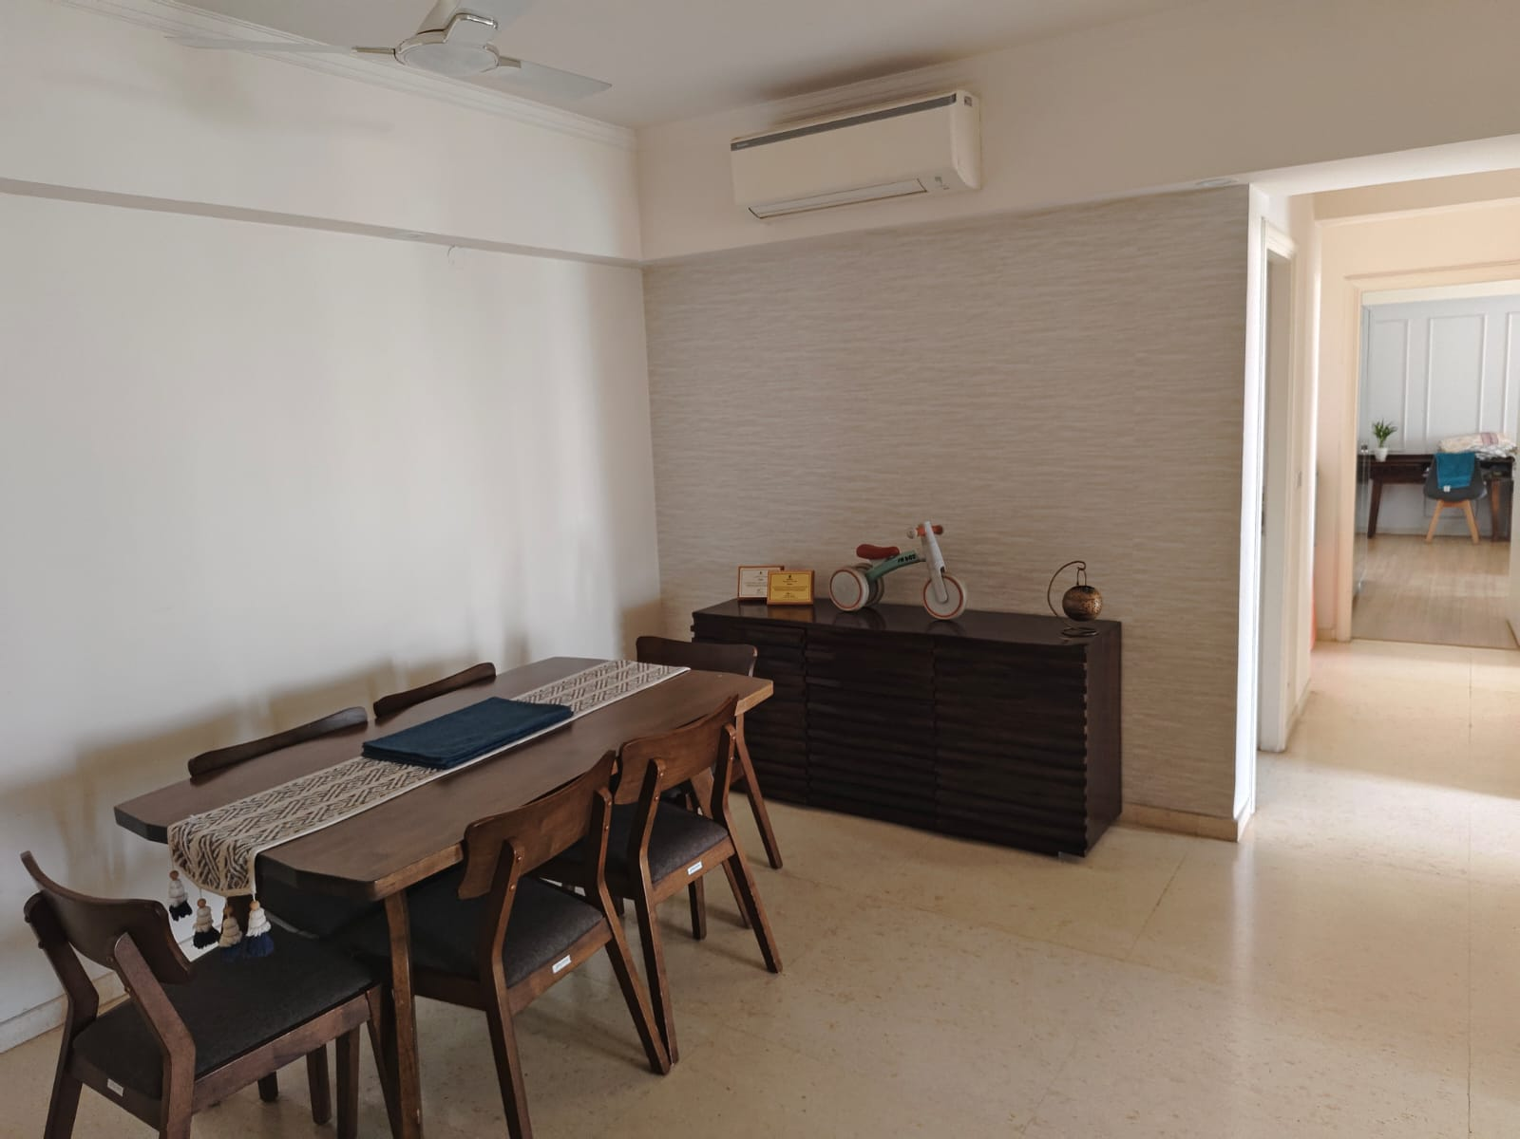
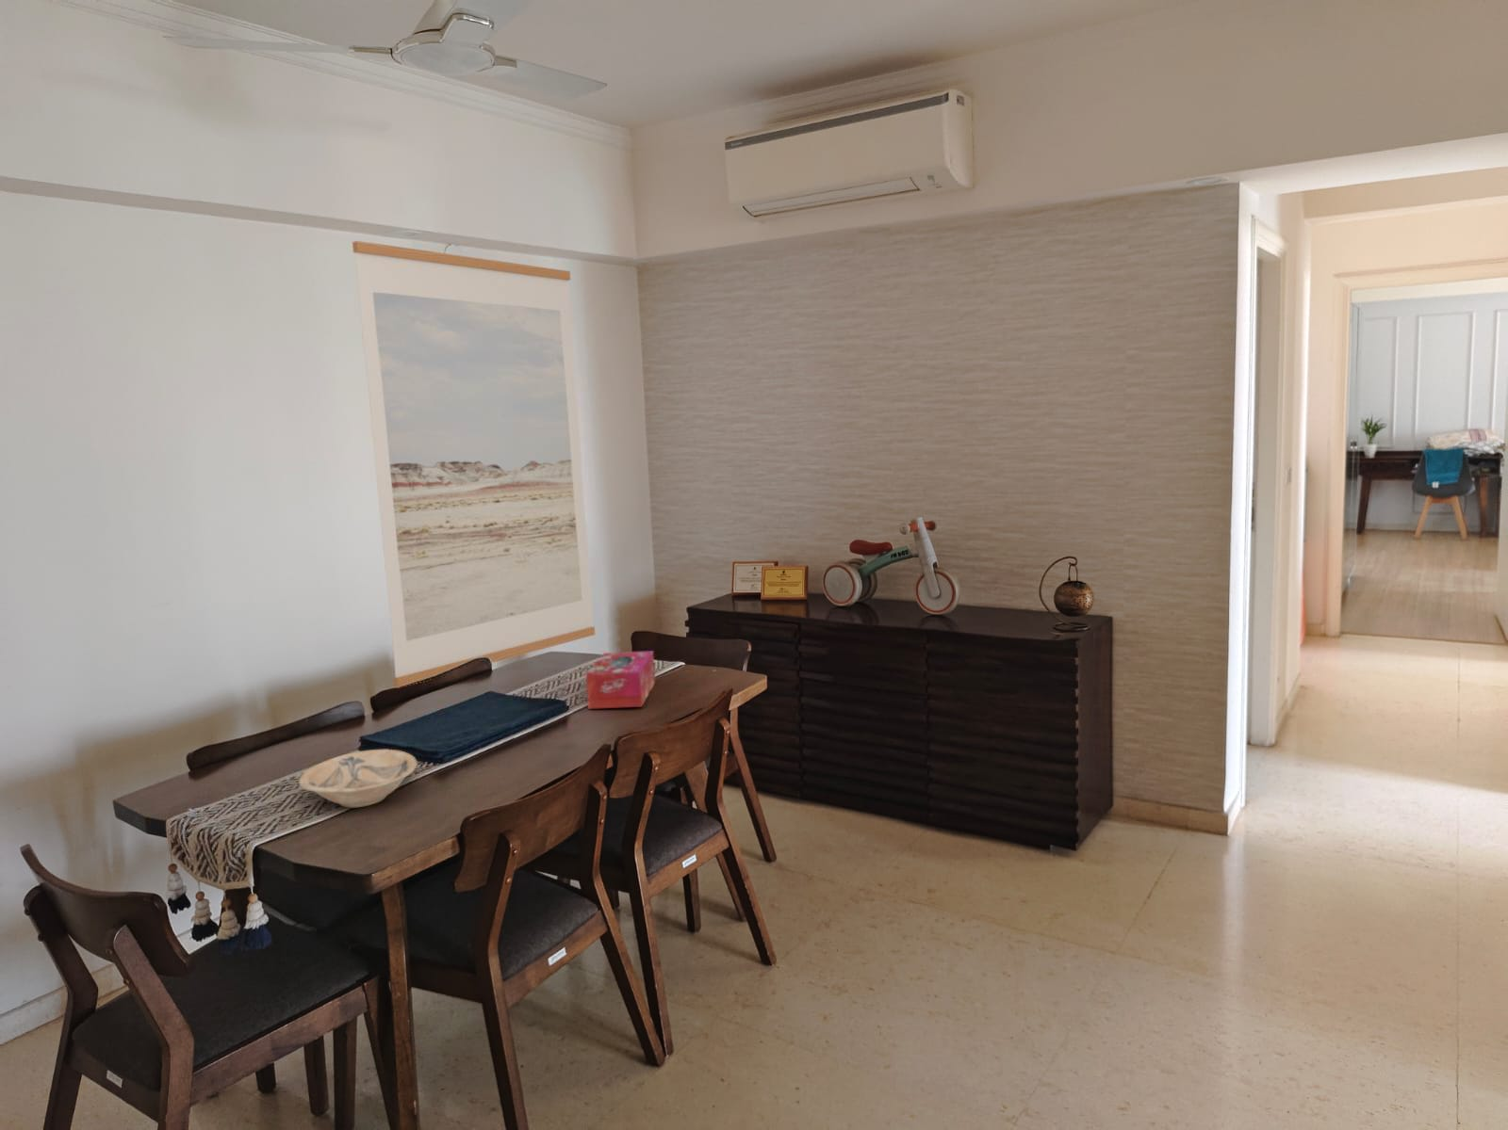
+ wall art (488, 463)
+ tissue box (622, 678)
+ bowl (360, 782)
